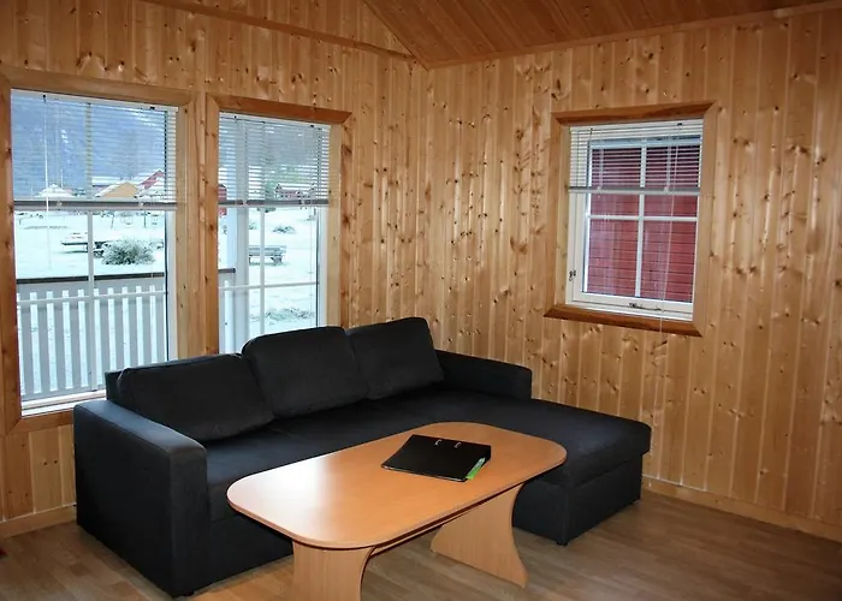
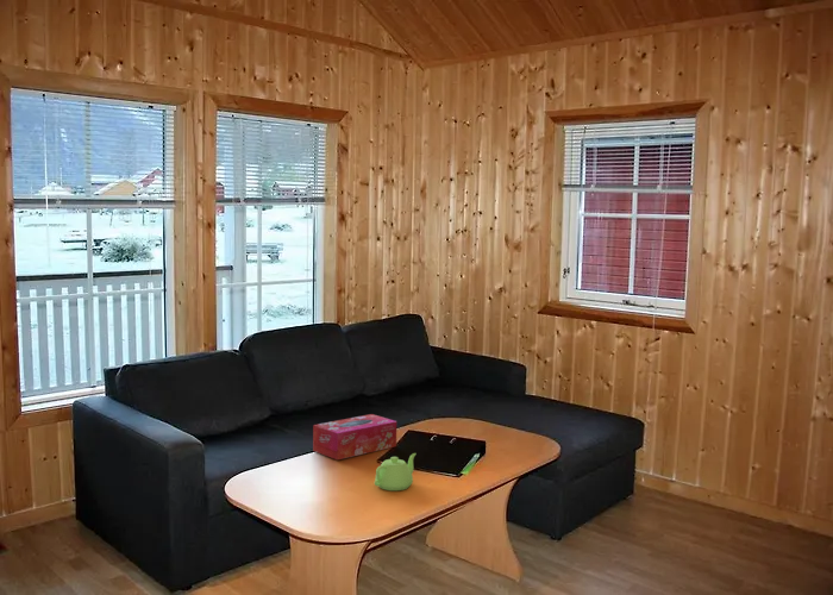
+ teapot (395, 470)
+ tissue box (355, 436)
